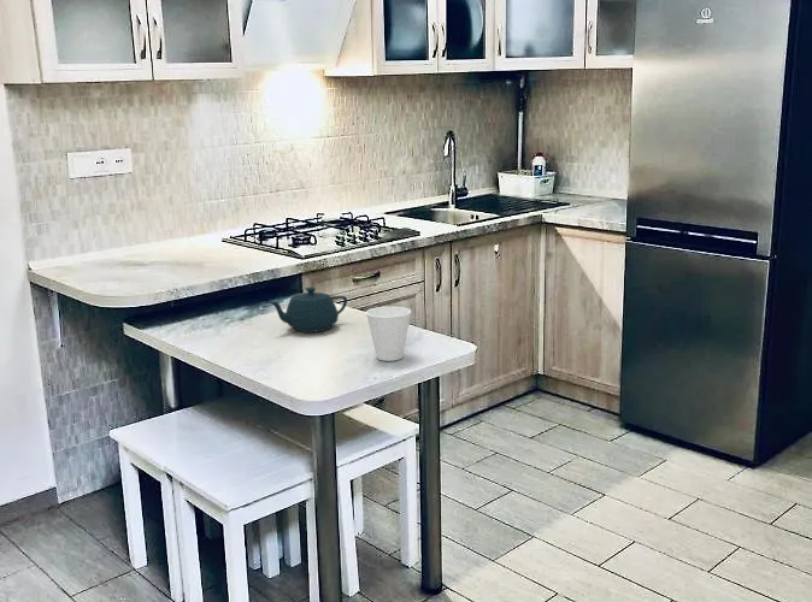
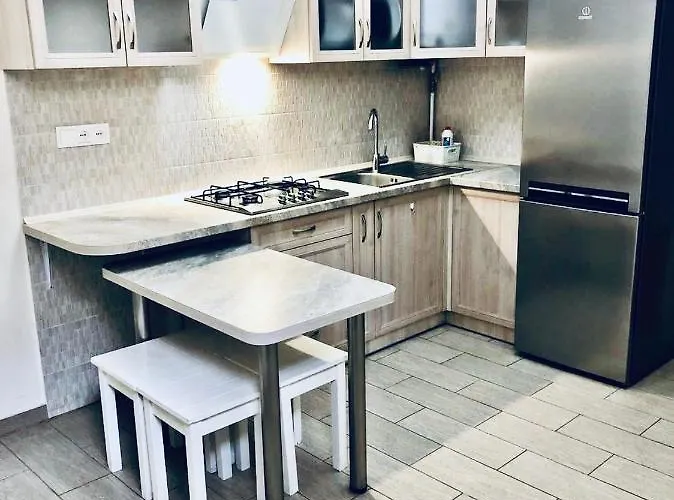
- cup (388, 334)
- teapot (308, 308)
